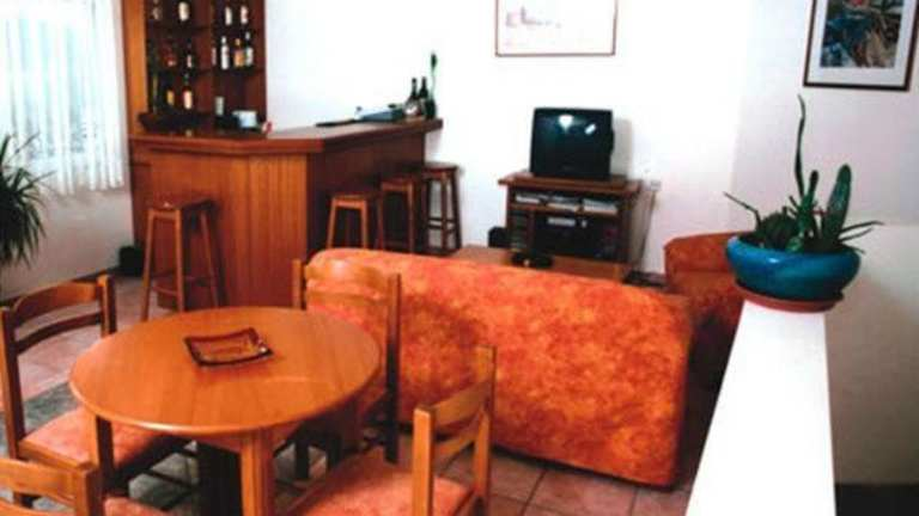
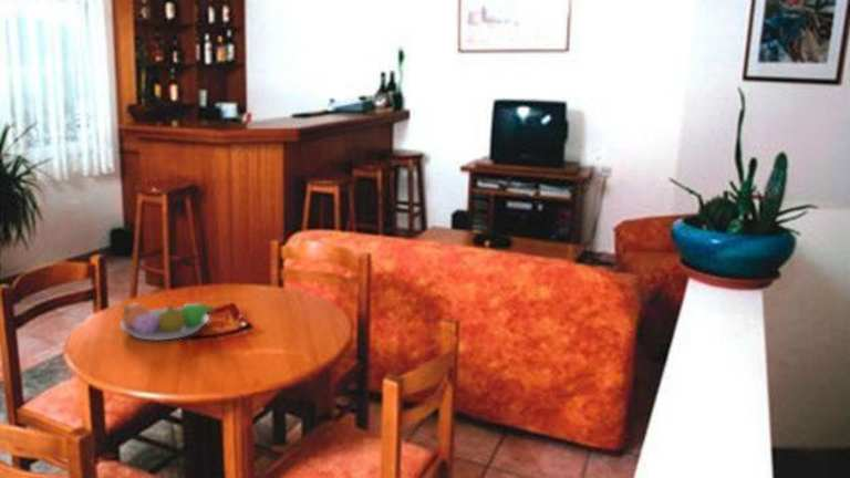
+ fruit bowl (167, 313)
